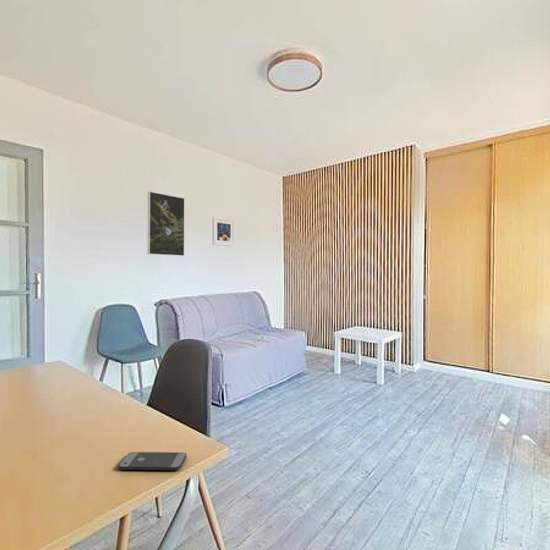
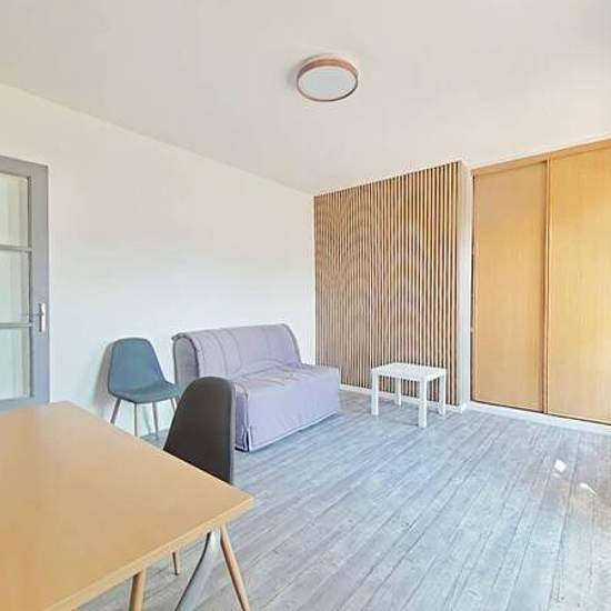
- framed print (223, 232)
- smartphone (153, 460)
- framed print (166, 225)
